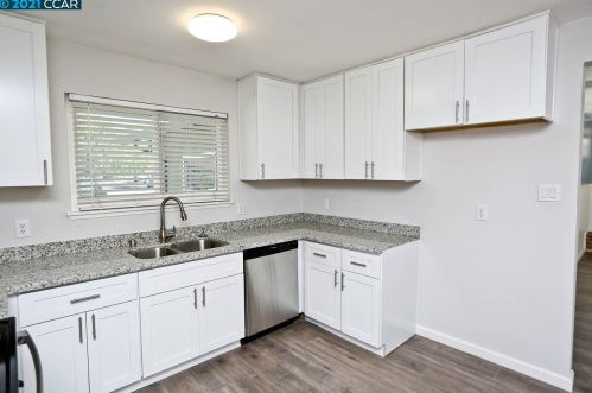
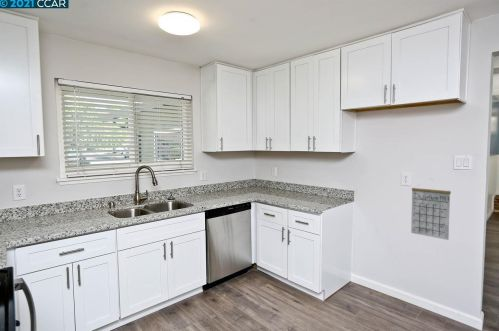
+ calendar (430, 207)
